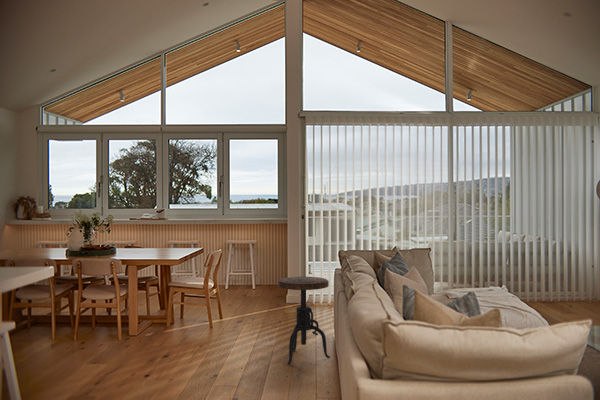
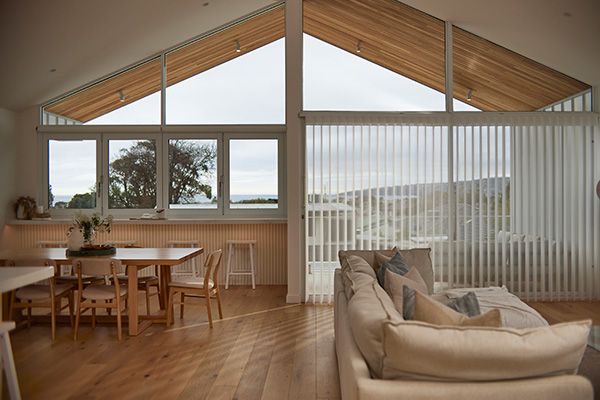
- side table (303, 318)
